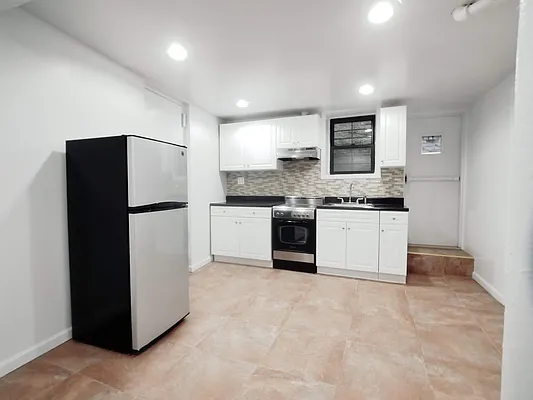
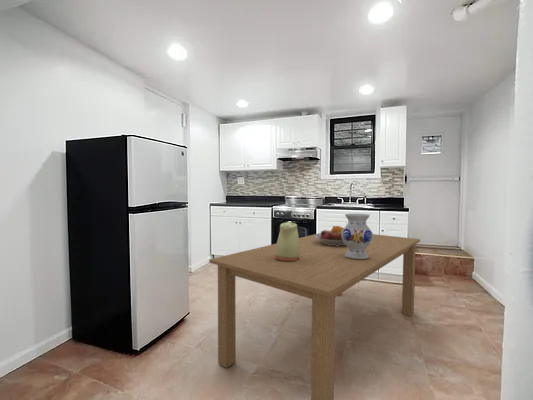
+ dining table (332, 291)
+ fruit bowl (334, 234)
+ vase (356, 235)
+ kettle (289, 239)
